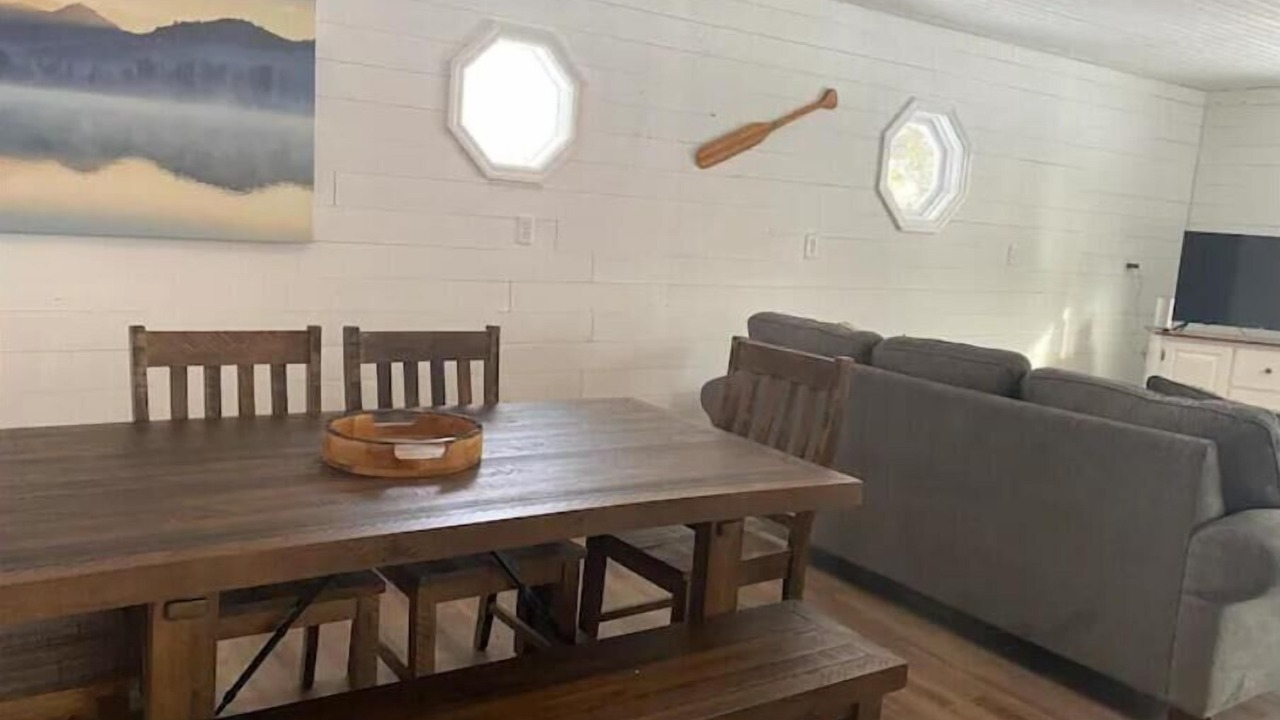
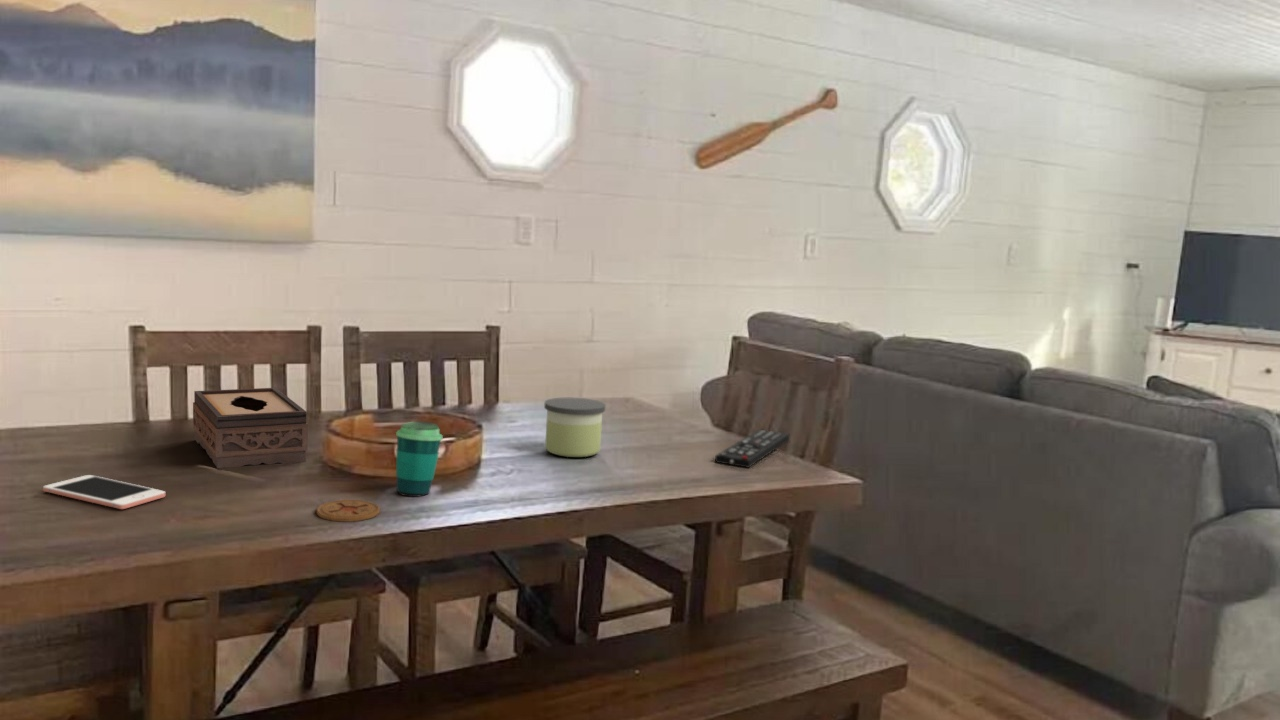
+ candle (573, 427)
+ cup (418, 458)
+ coaster (348, 510)
+ tissue box (248, 425)
+ remote control (754, 446)
+ cell phone (104, 491)
